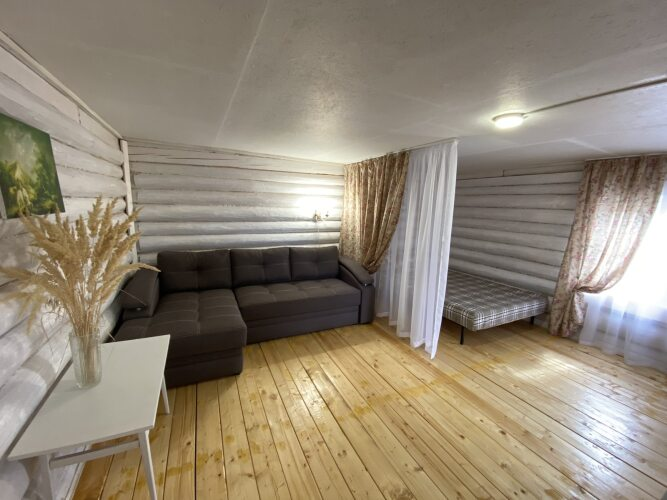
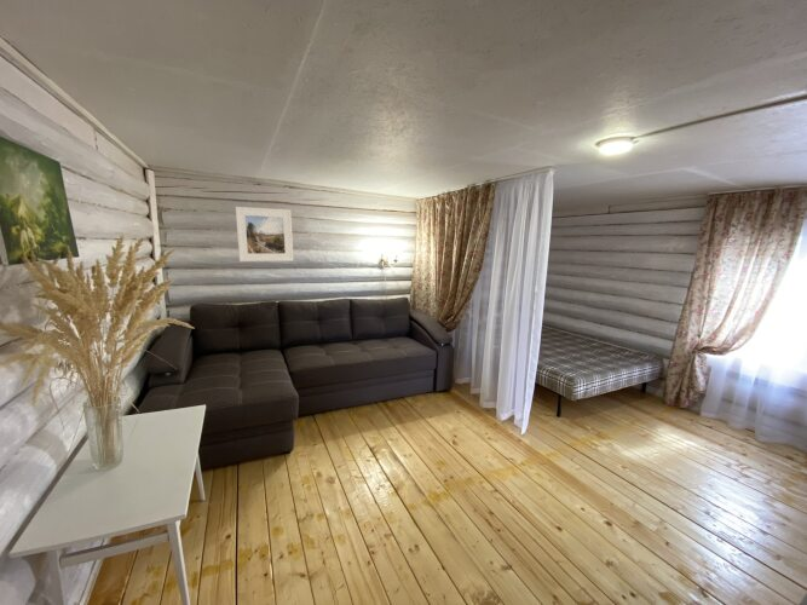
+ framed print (265, 235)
